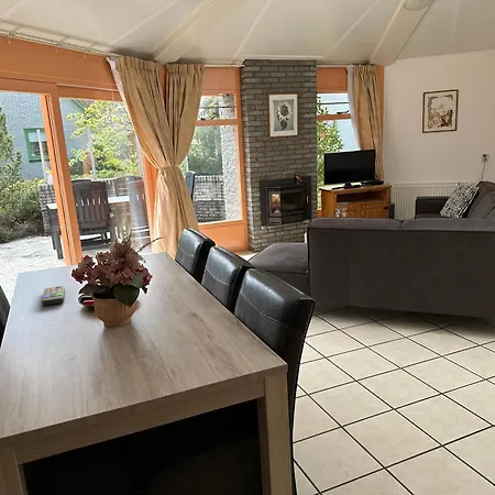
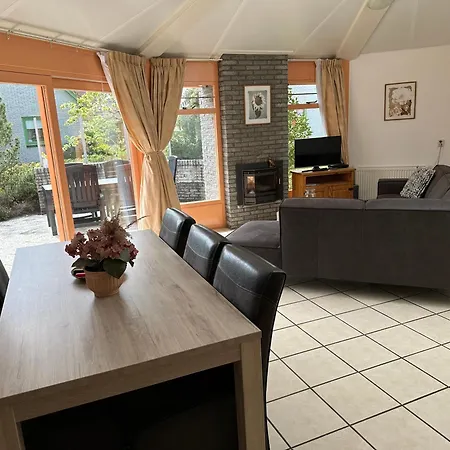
- remote control (54, 295)
